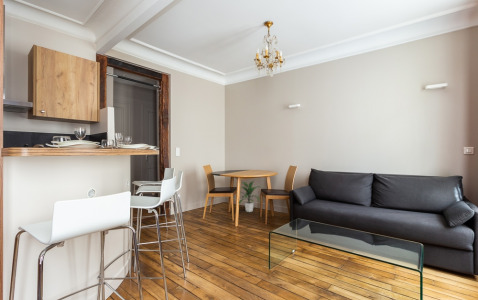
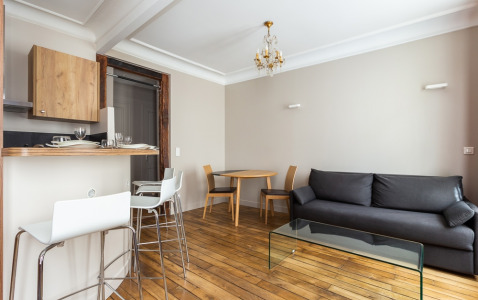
- indoor plant (248, 195)
